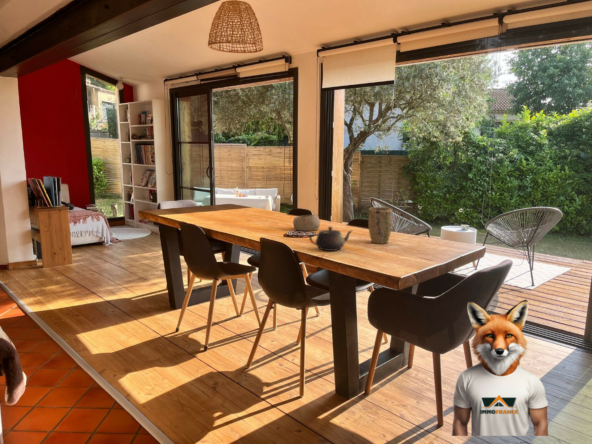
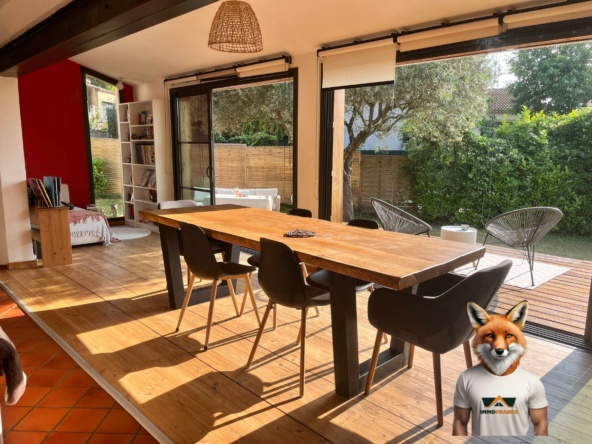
- teapot (331, 237)
- plant pot (379, 225)
- bowl (306, 221)
